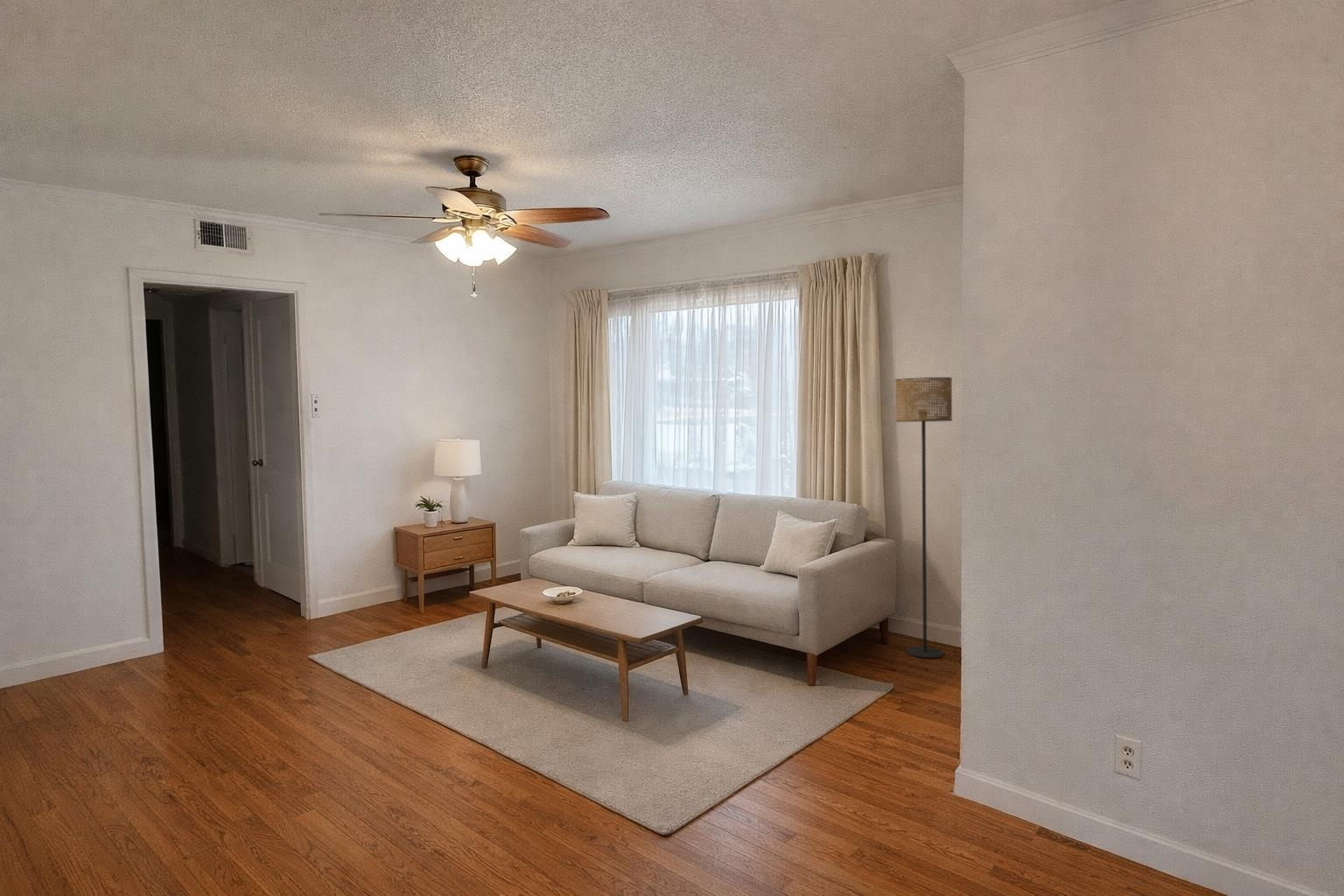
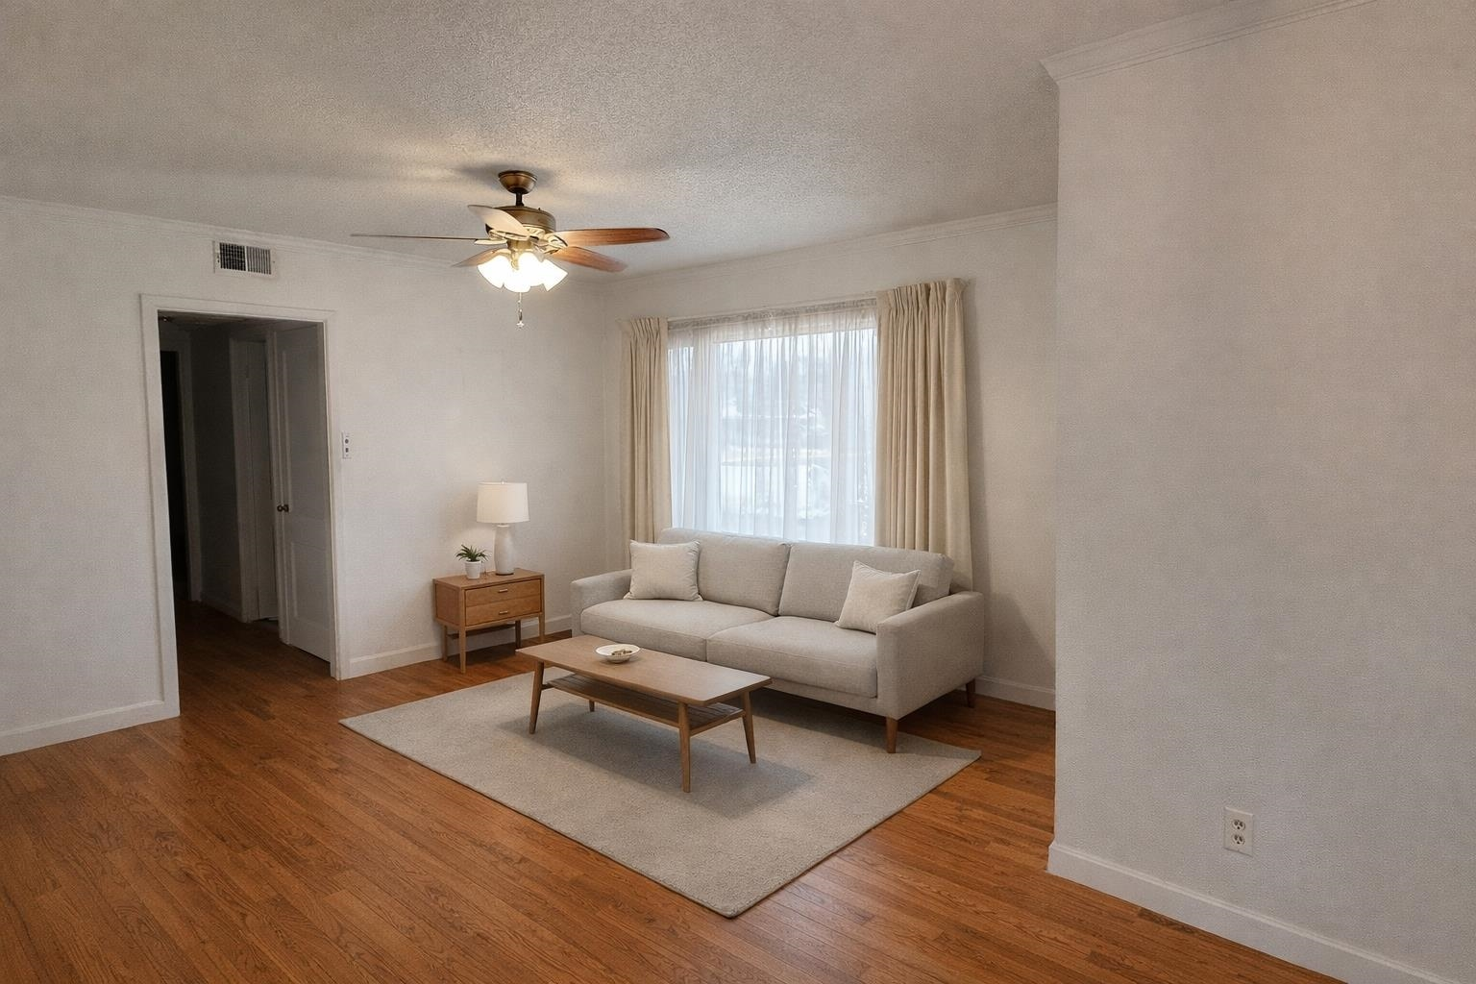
- floor lamp (924, 516)
